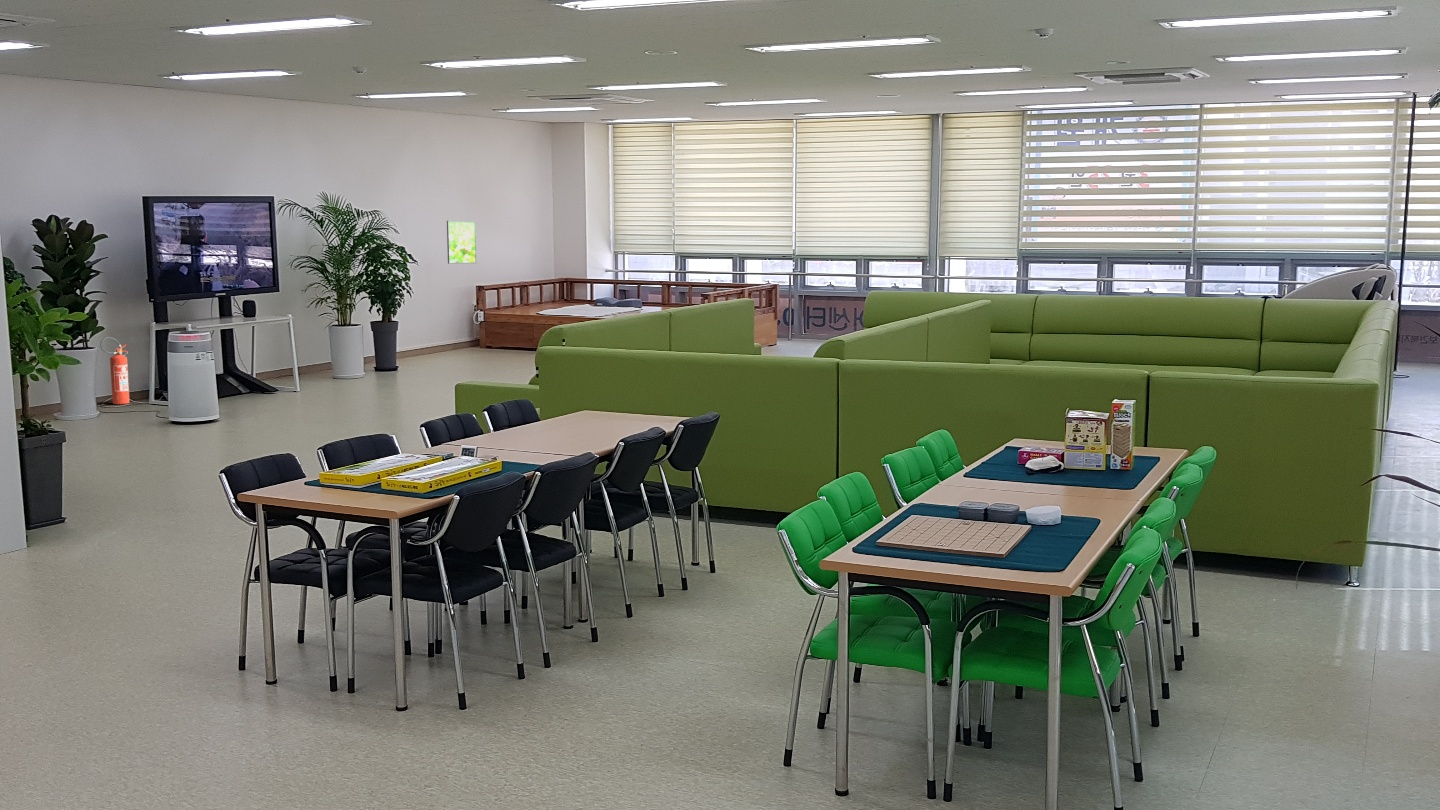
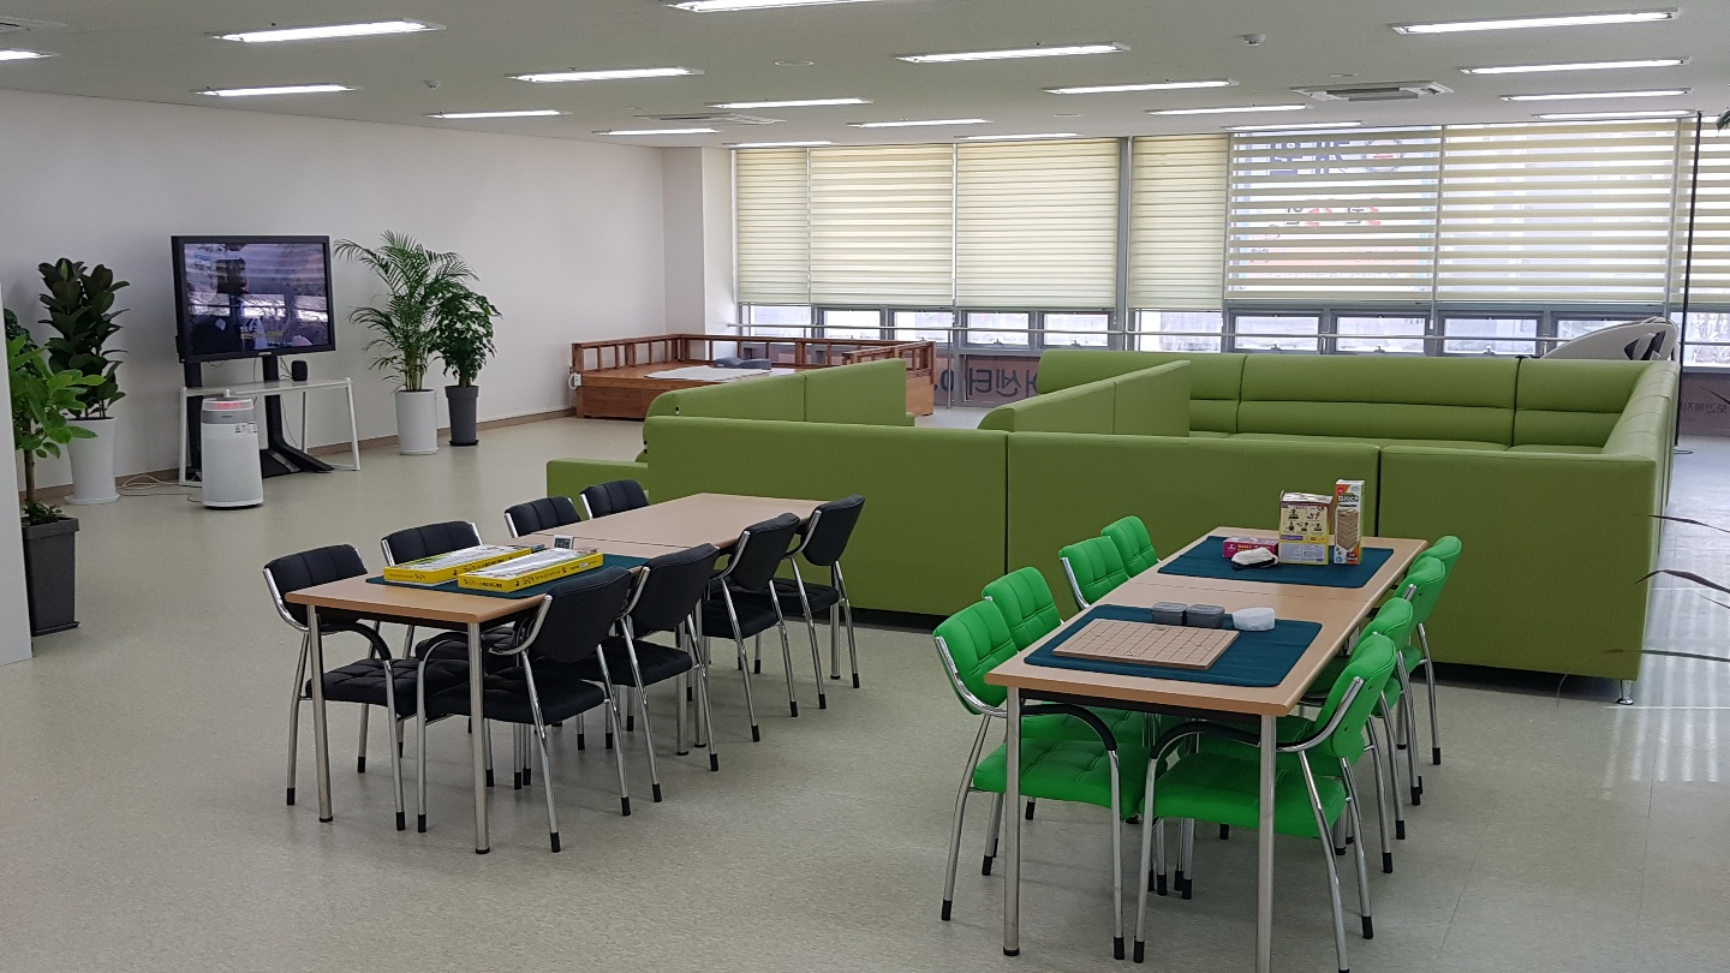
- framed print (461, 242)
- fire extinguisher (115, 370)
